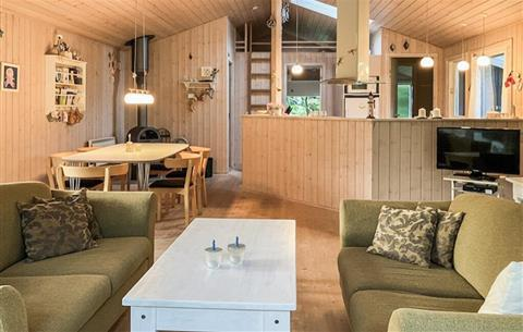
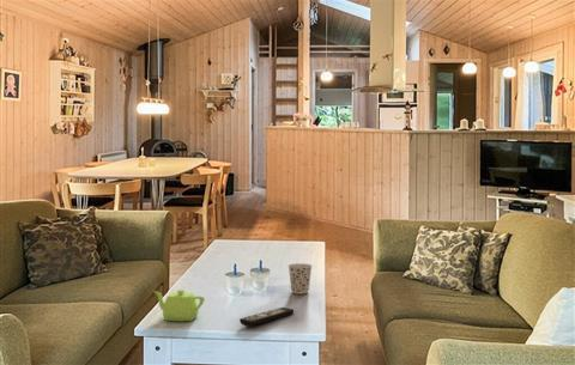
+ remote control (267, 316)
+ teapot (178, 303)
+ cup (299, 278)
